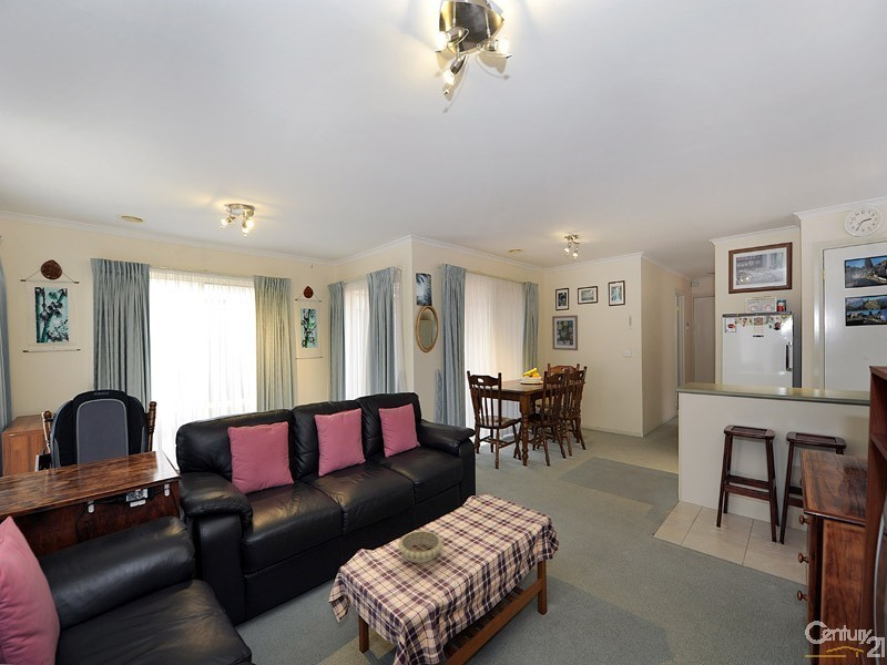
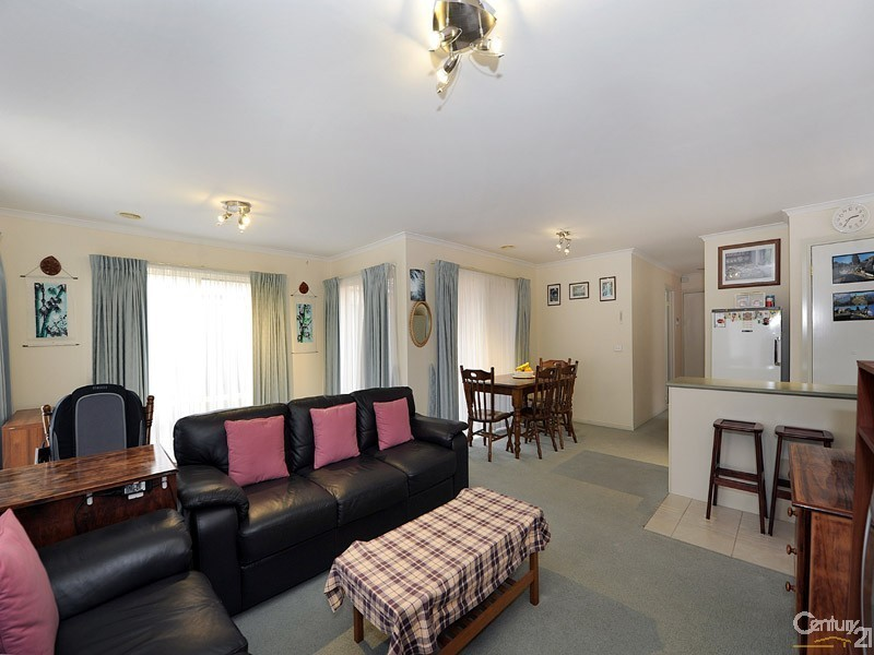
- wall art (564, 332)
- decorative bowl (420, 543)
